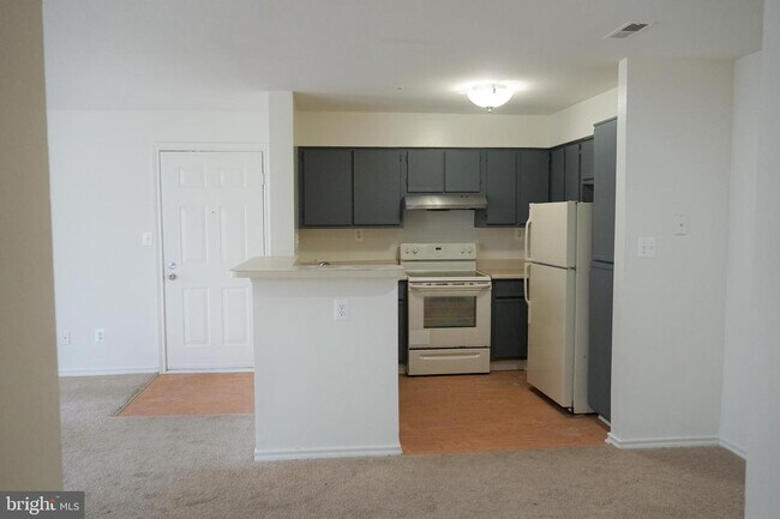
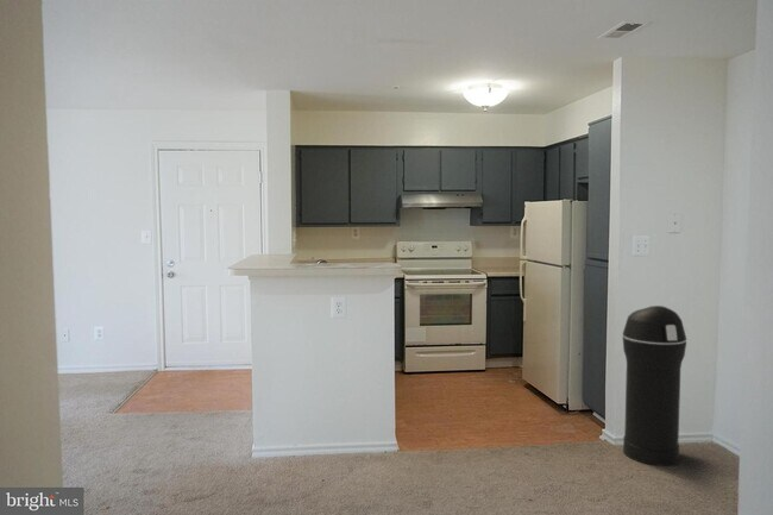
+ trash can (653, 381)
